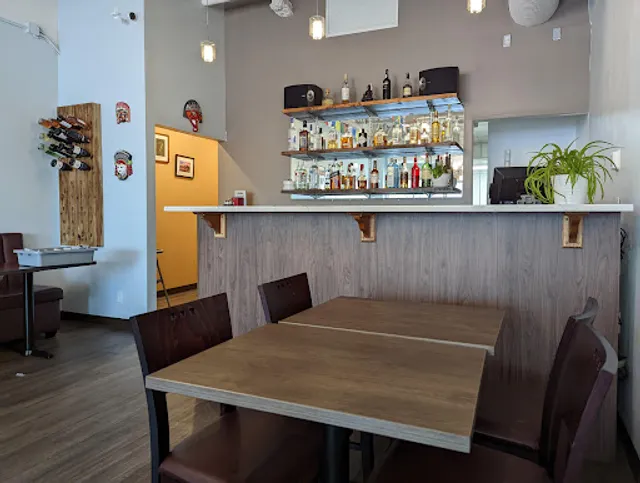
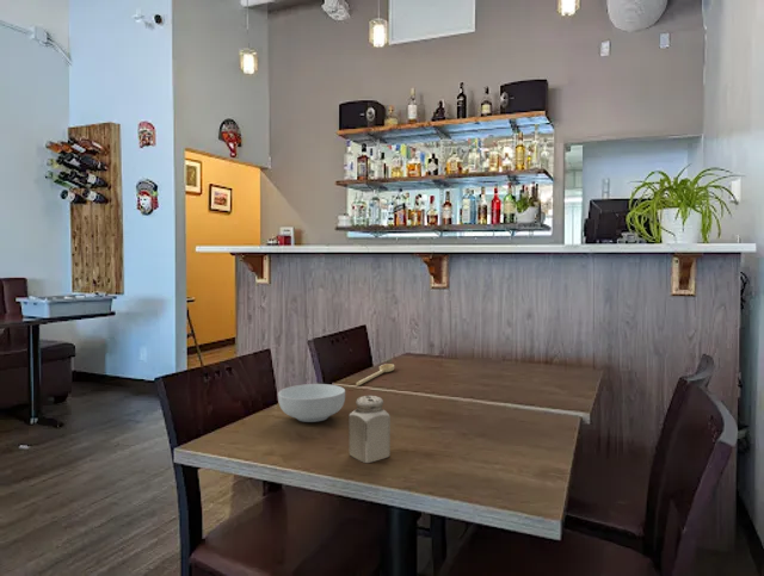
+ spoon (375, 373)
+ cereal bowl (312, 403)
+ salt shaker (369, 426)
